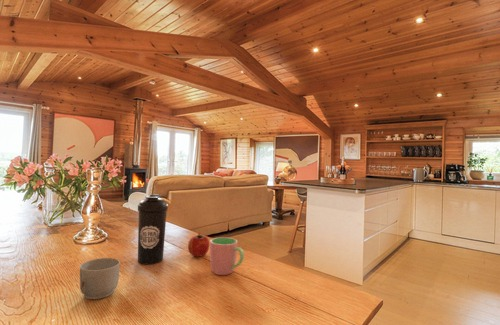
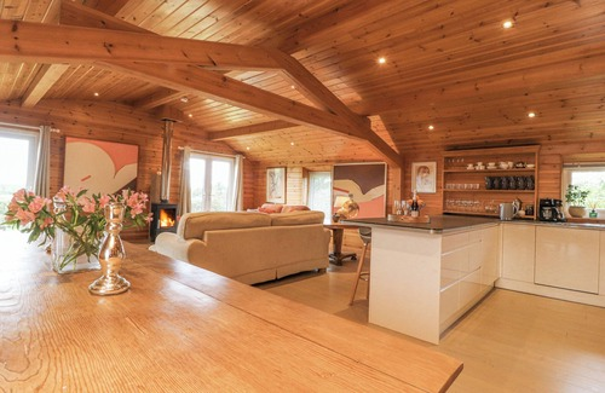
- fruit (198, 244)
- mug (97, 277)
- cup (227, 256)
- water bottle (152, 227)
